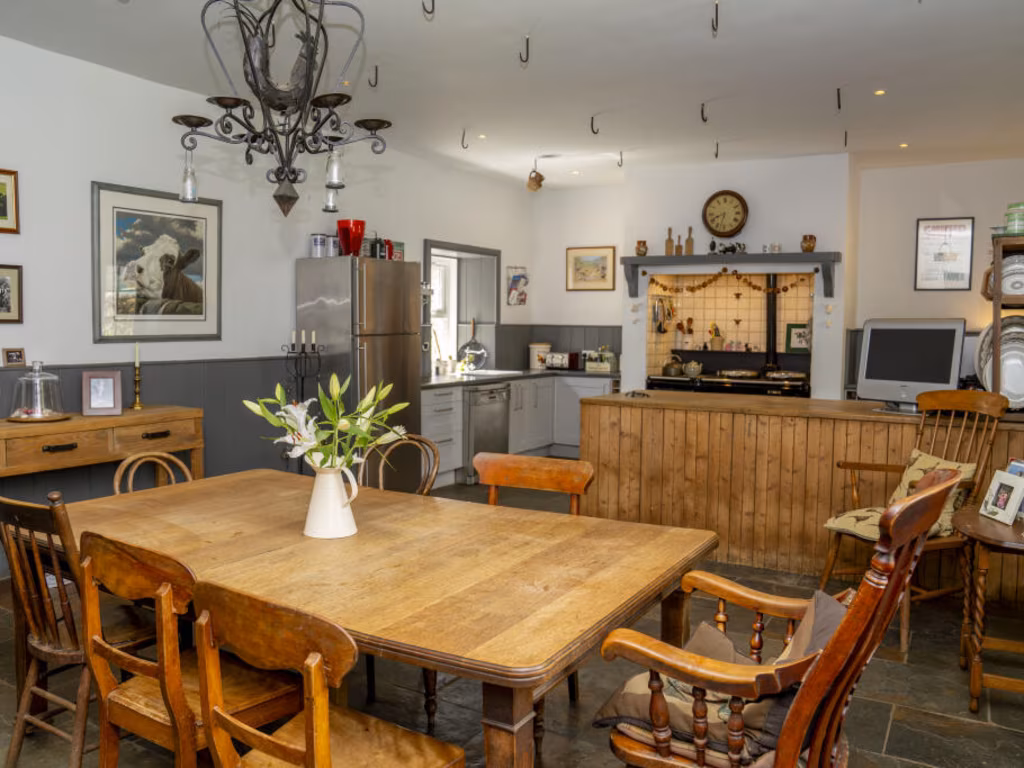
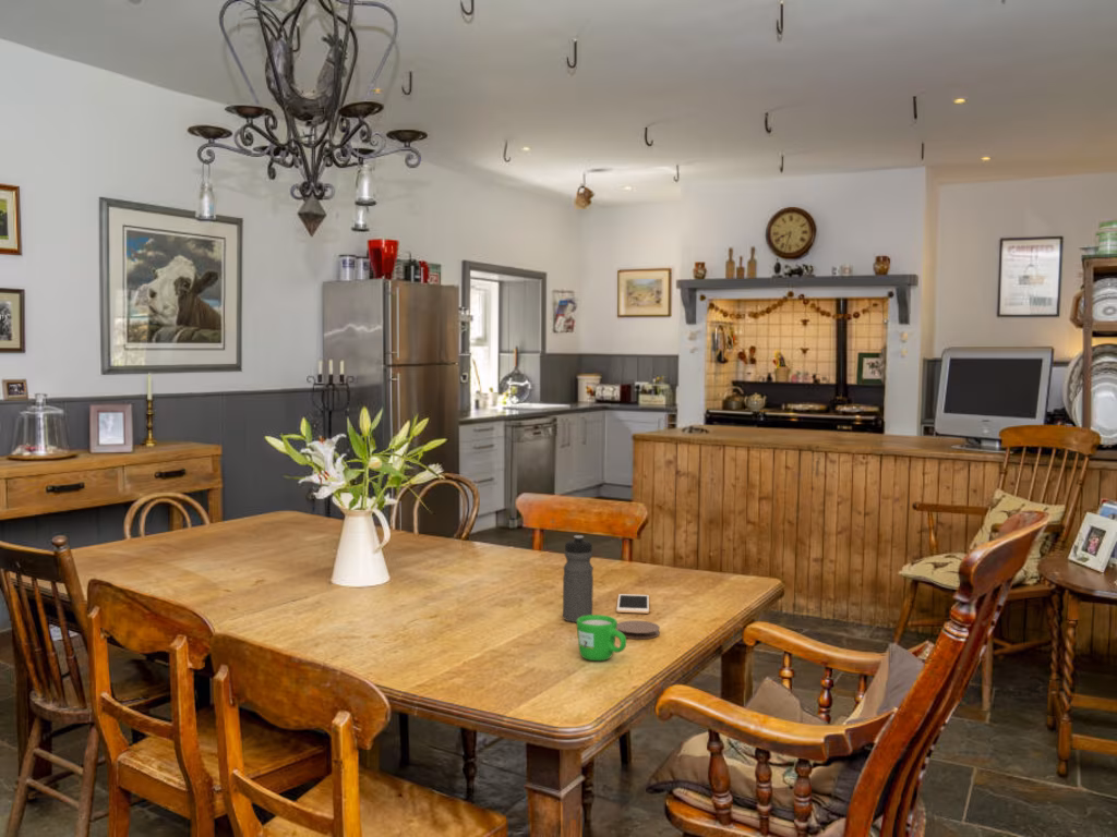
+ mug (602, 640)
+ water bottle (578, 577)
+ cell phone (633, 603)
+ coaster (637, 629)
